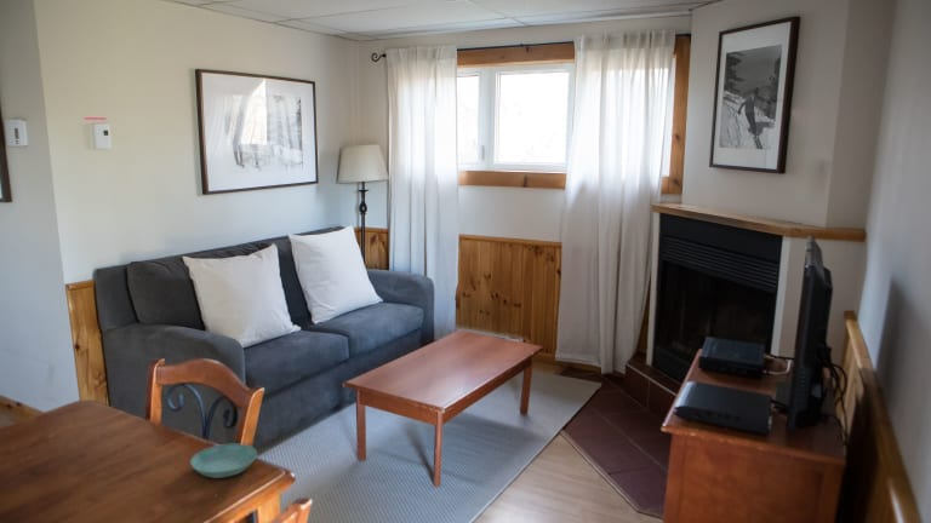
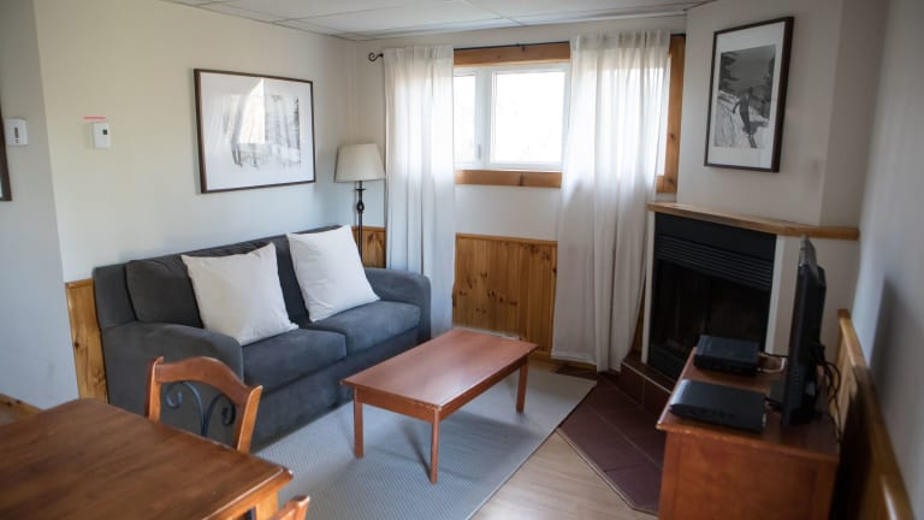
- saucer (224, 461)
